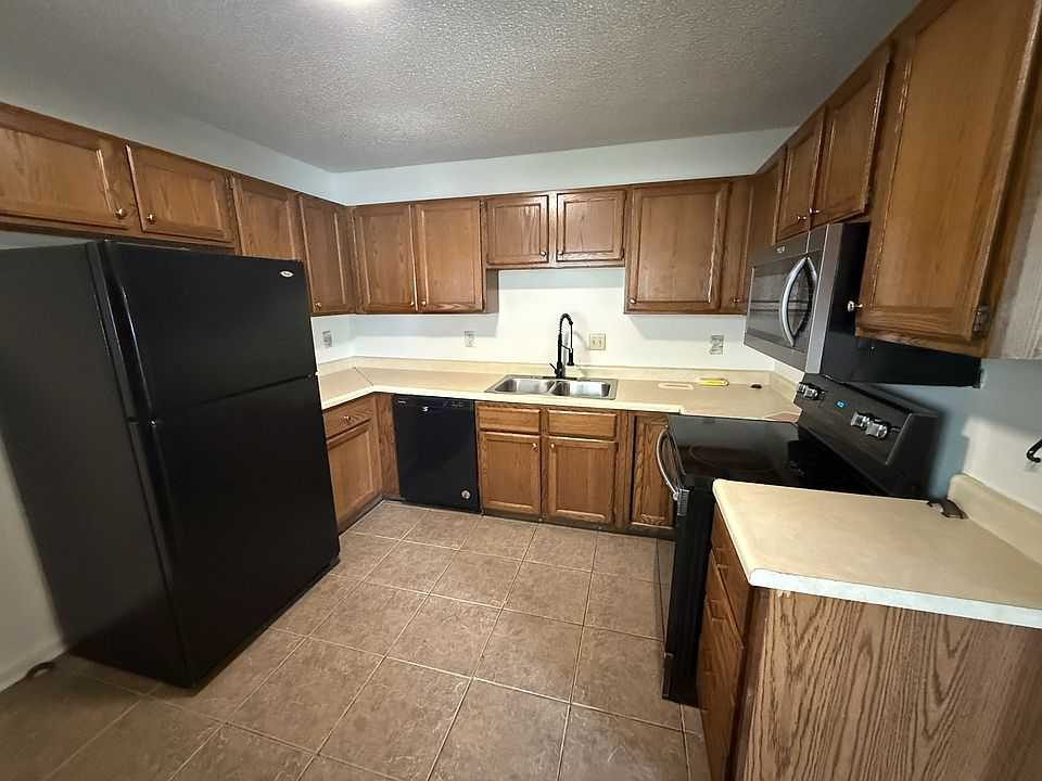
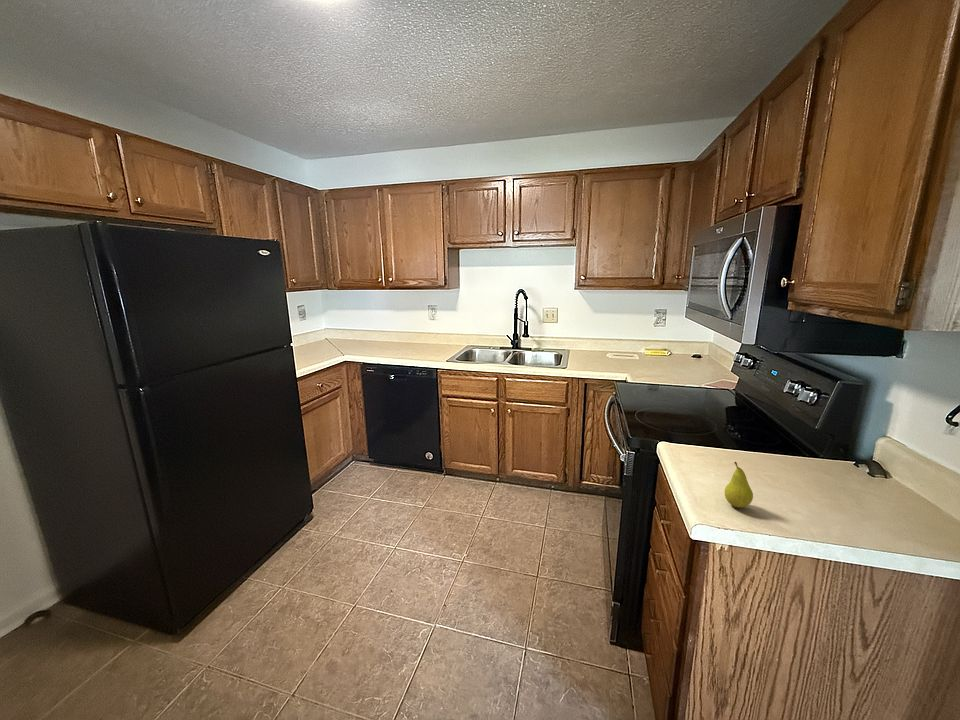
+ fruit (739, 484)
